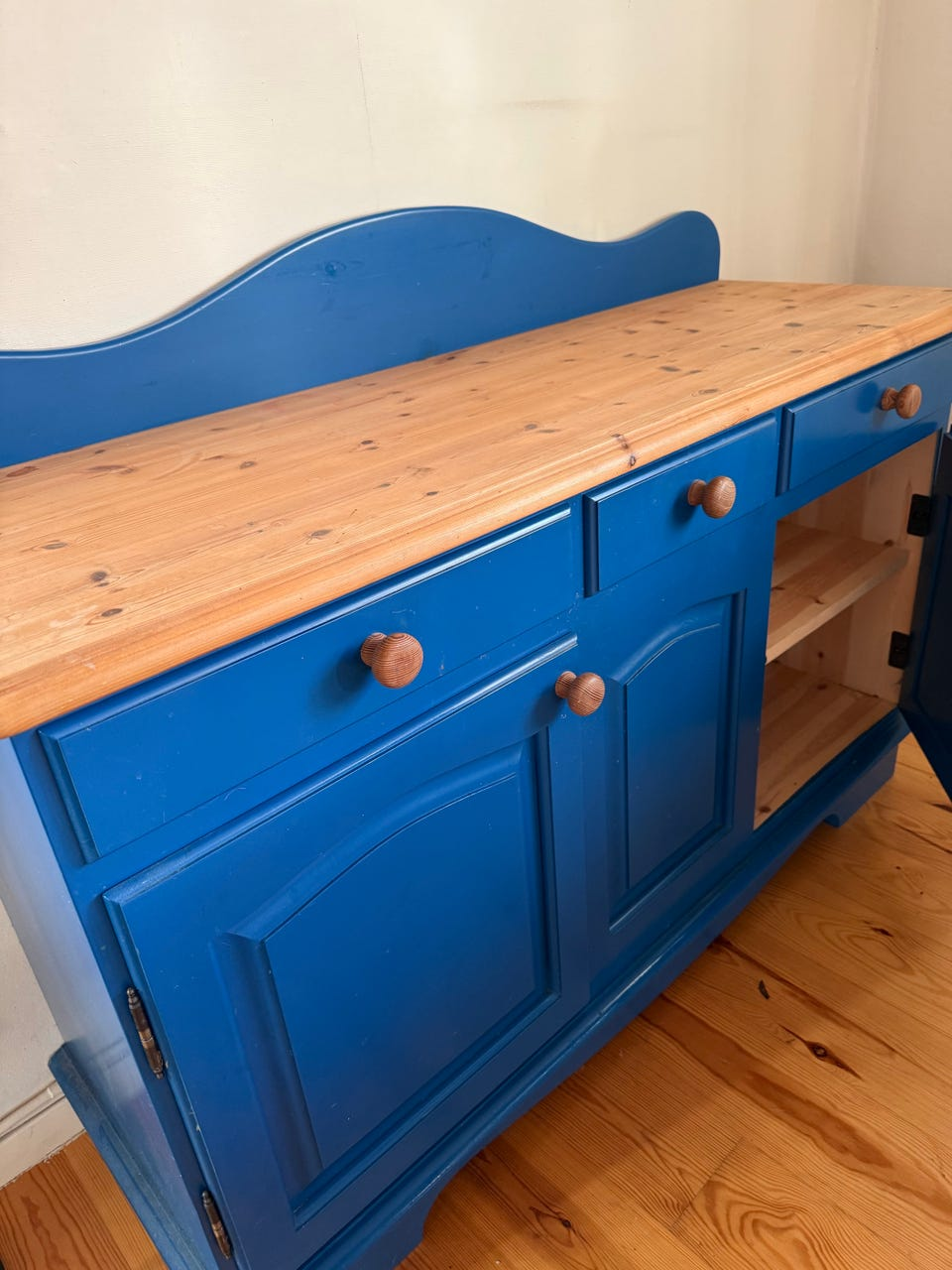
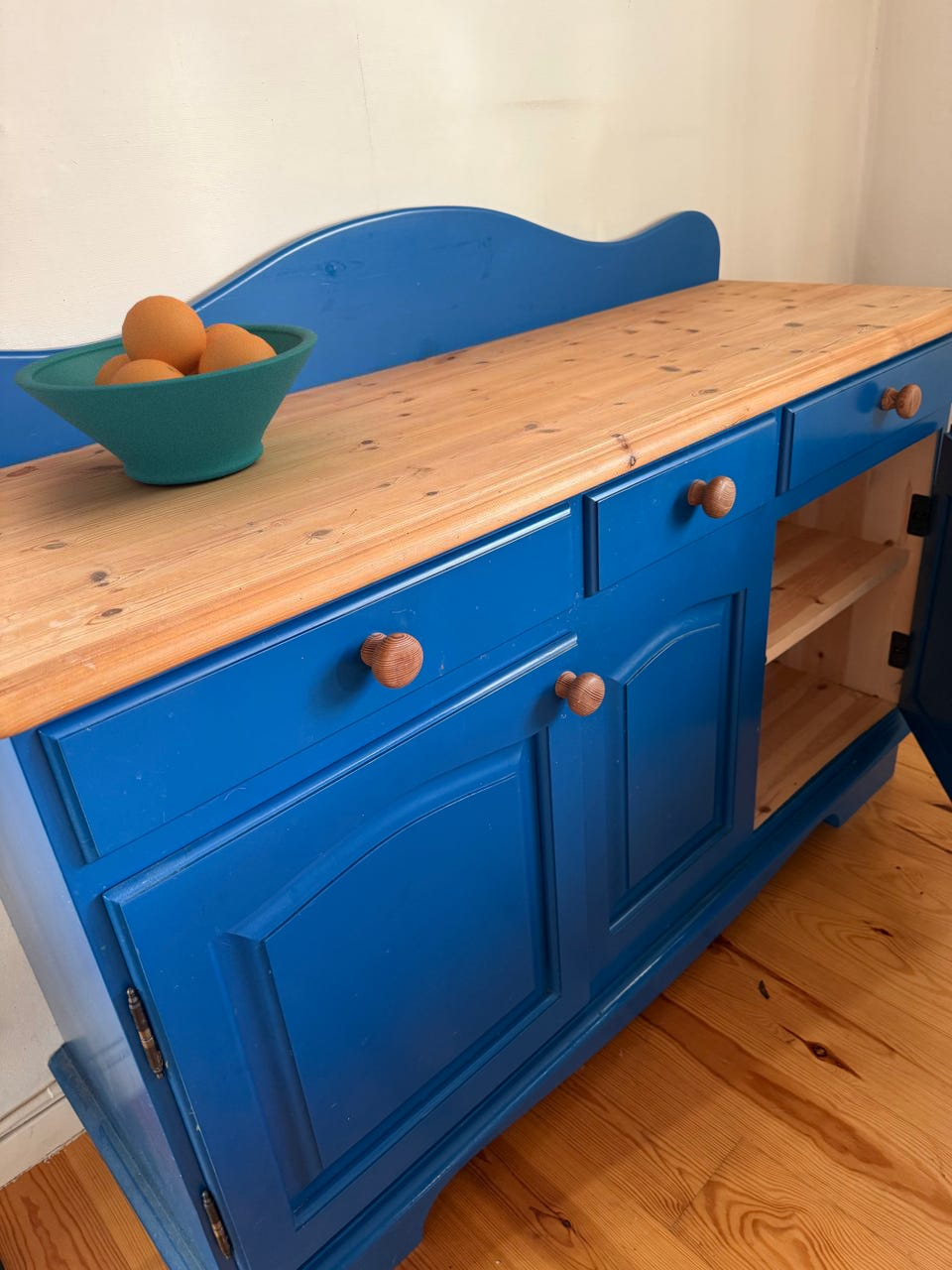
+ fruit bowl (178, 384)
